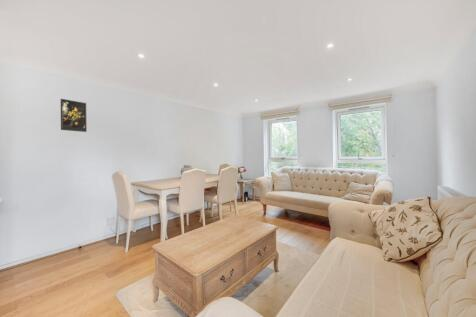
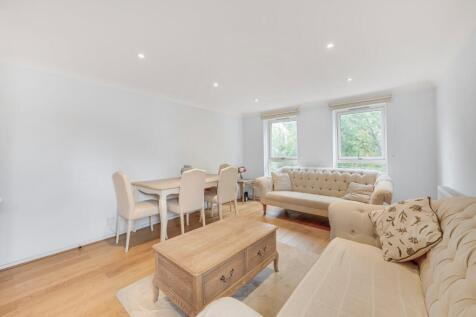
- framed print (74, 115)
